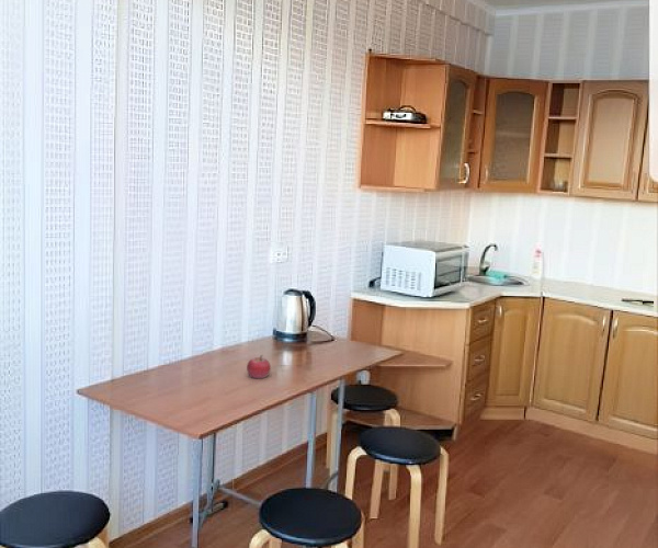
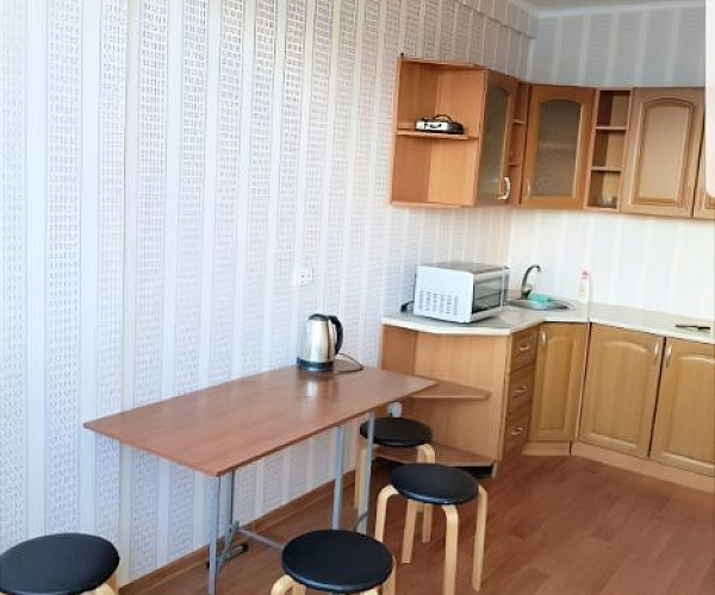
- fruit (258, 365)
